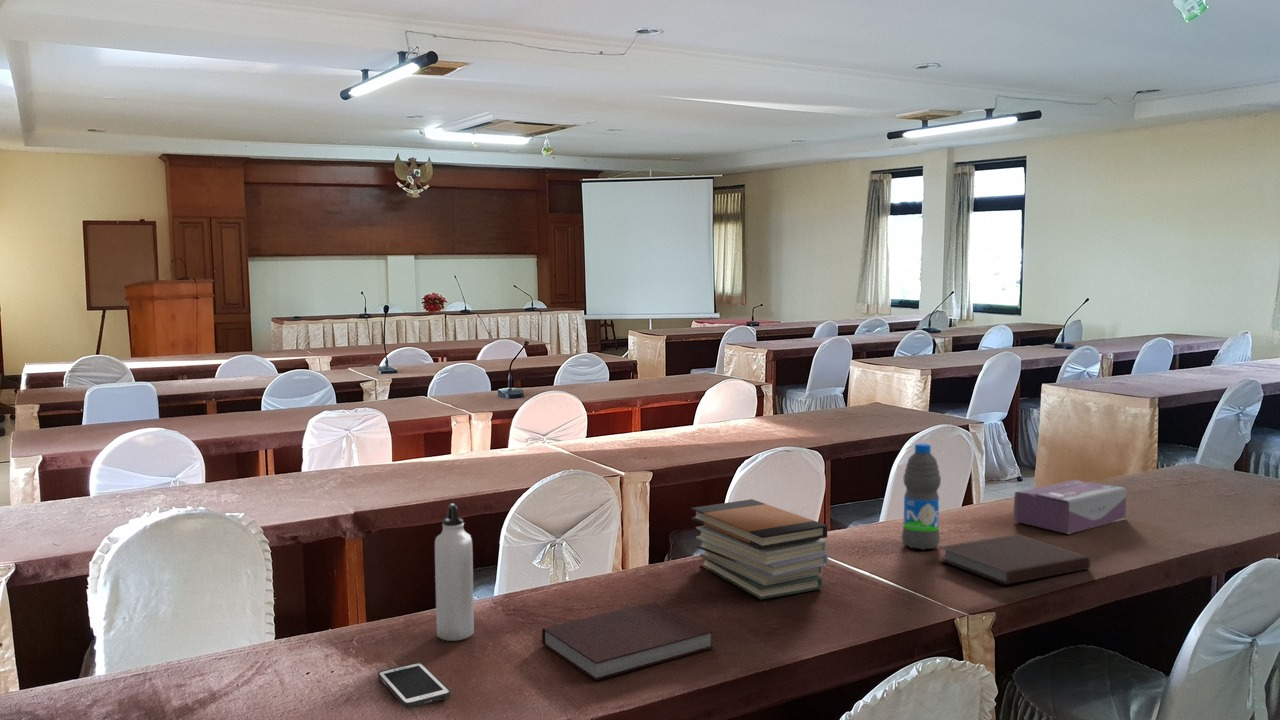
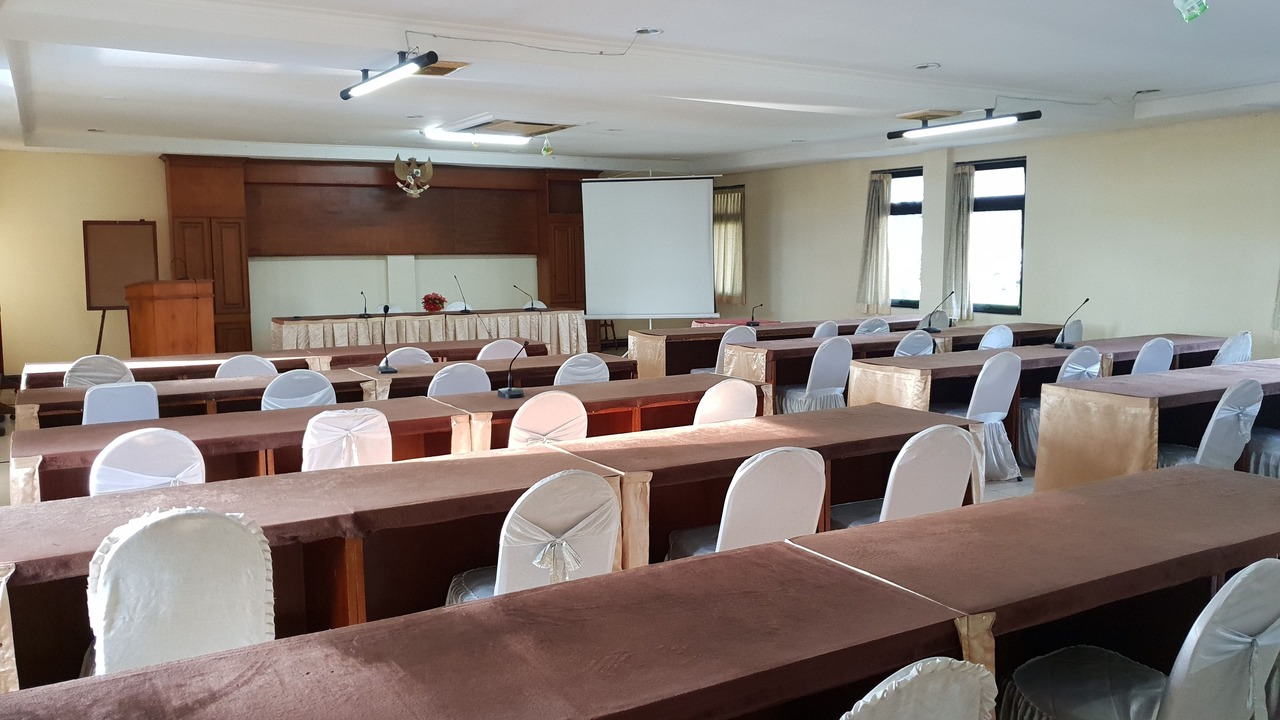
- notebook (1012, 558)
- tissue box (1070, 504)
- book stack (758, 546)
- notebook (627, 637)
- water bottle (454, 569)
- cell phone (413, 684)
- water bottle (921, 495)
